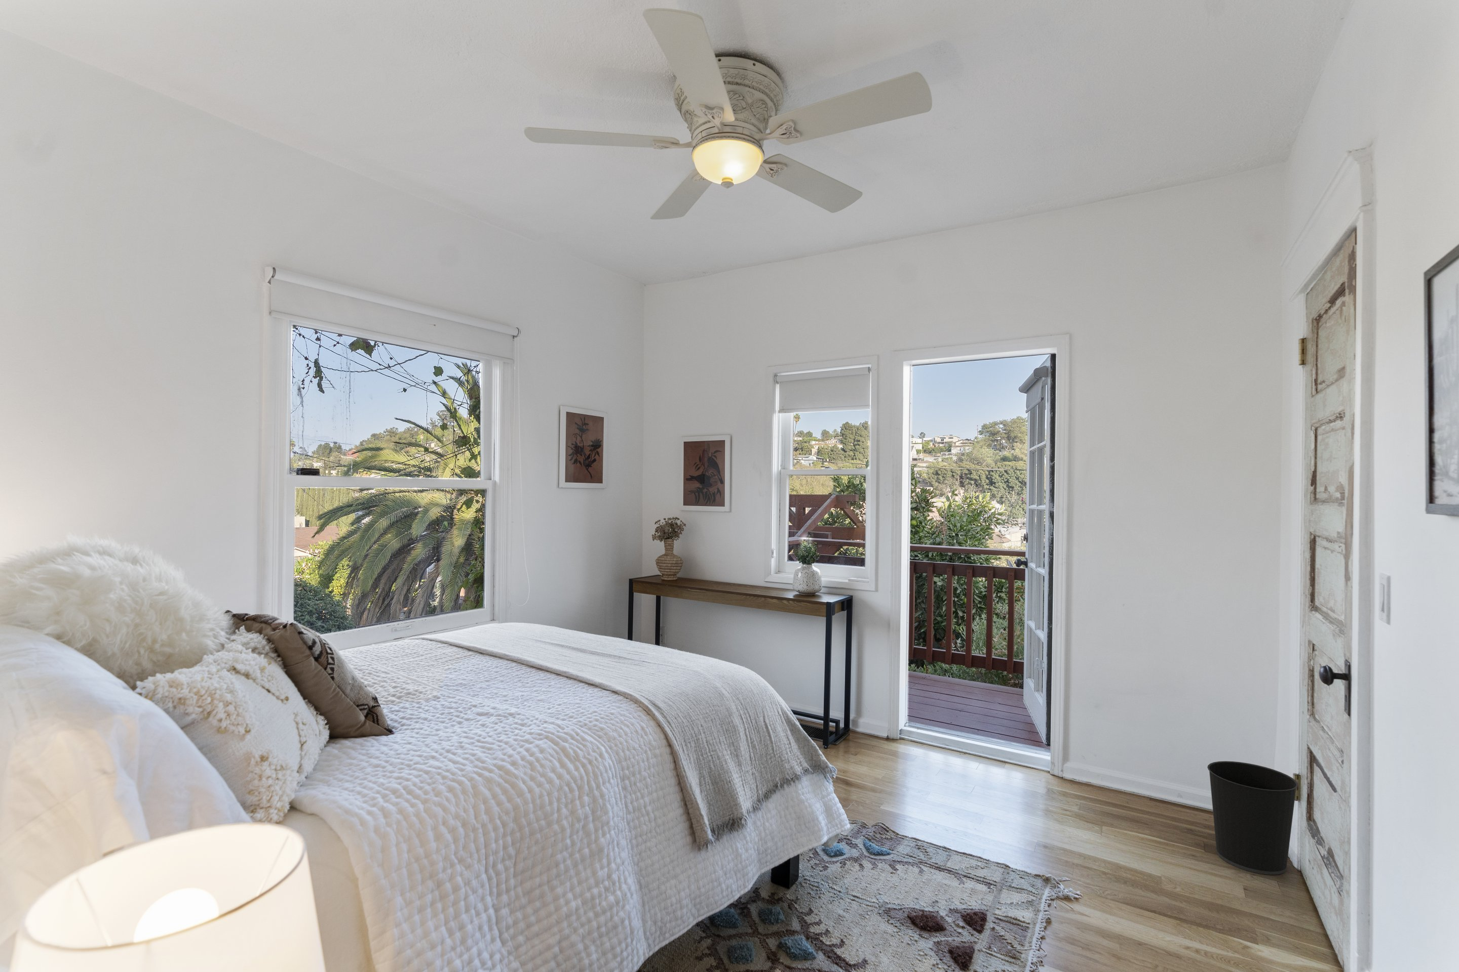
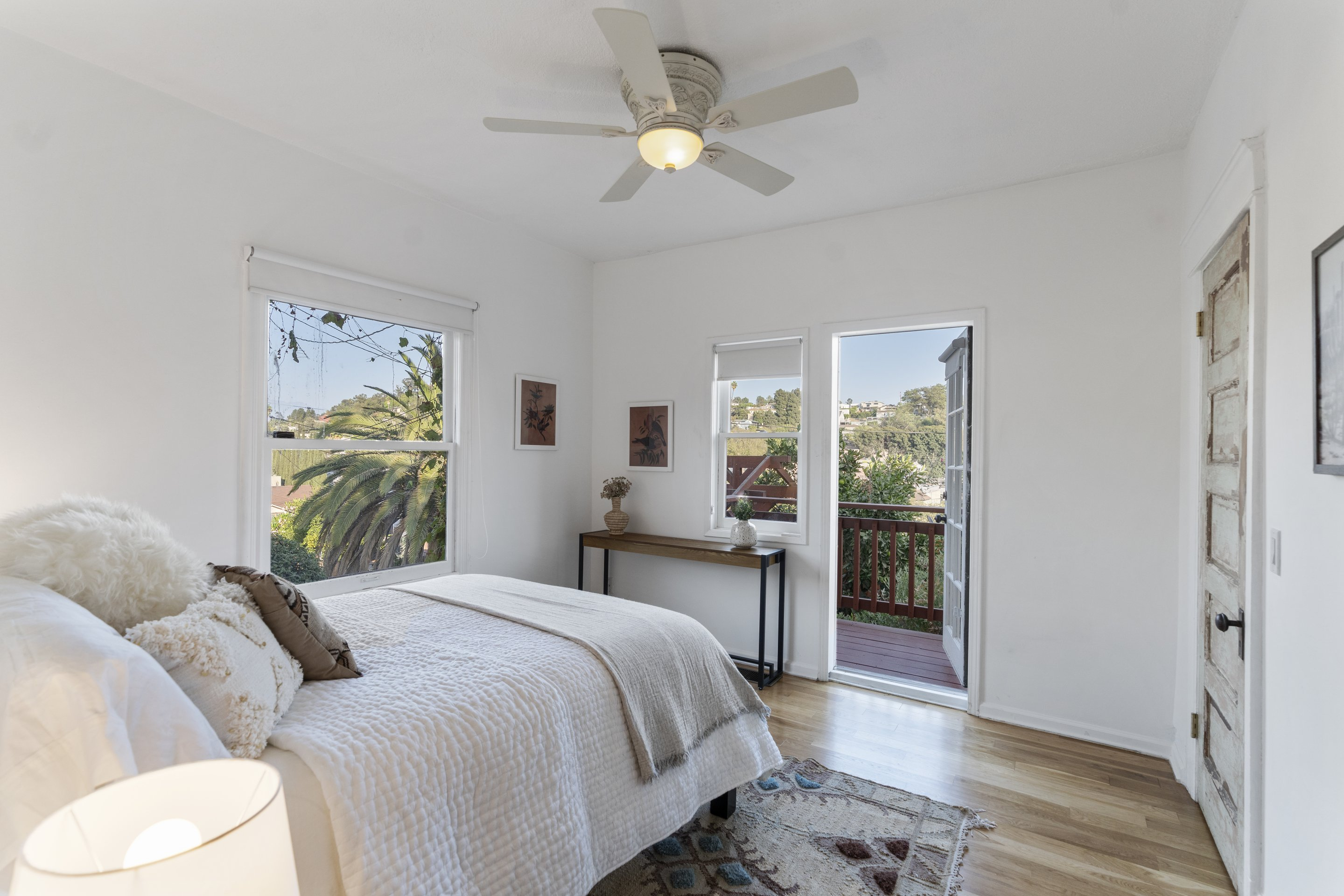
- wastebasket (1251, 817)
